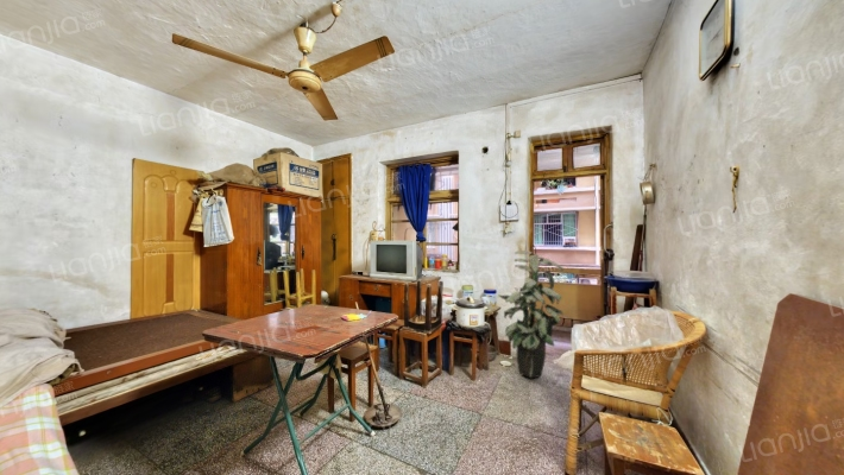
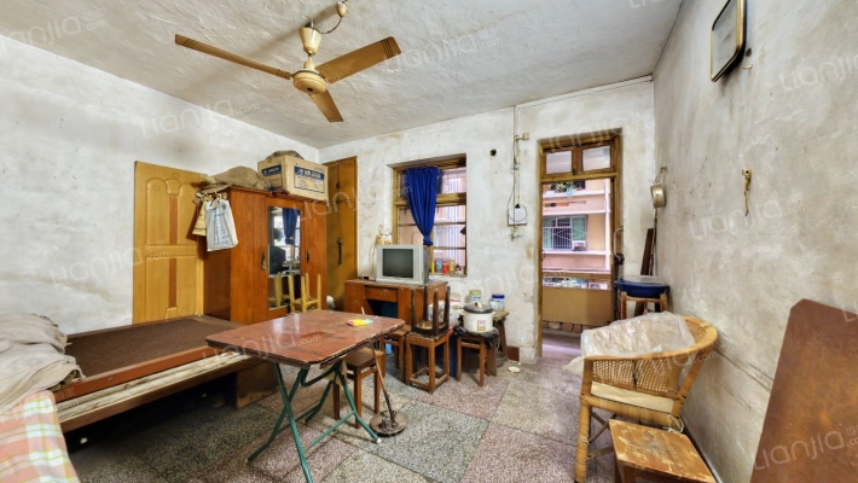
- indoor plant (529, 310)
